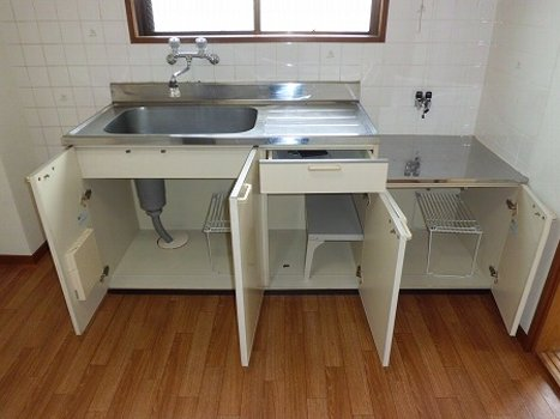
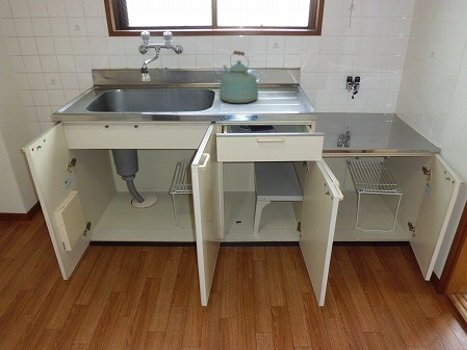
+ kettle (236, 75)
